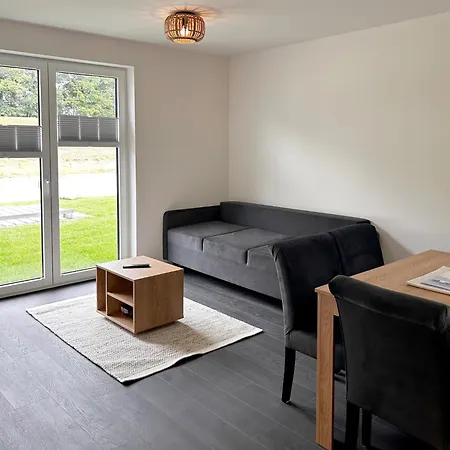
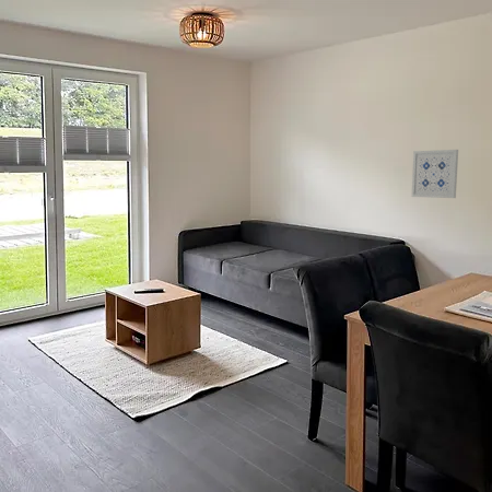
+ wall art (434, 174)
